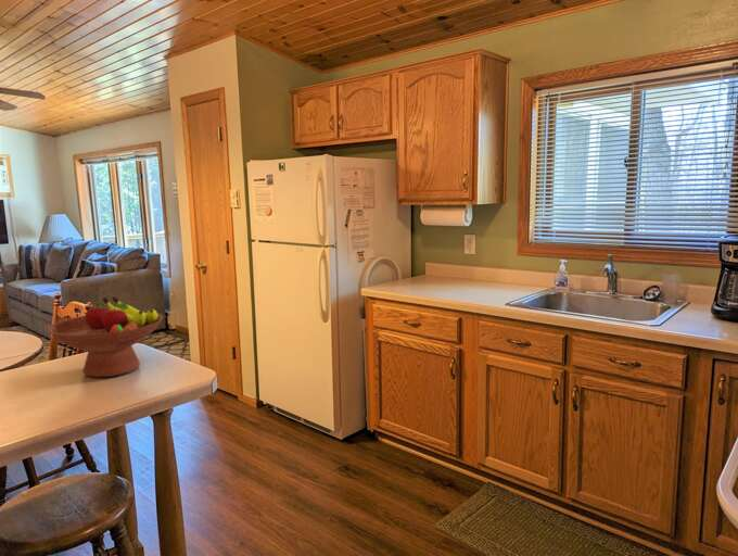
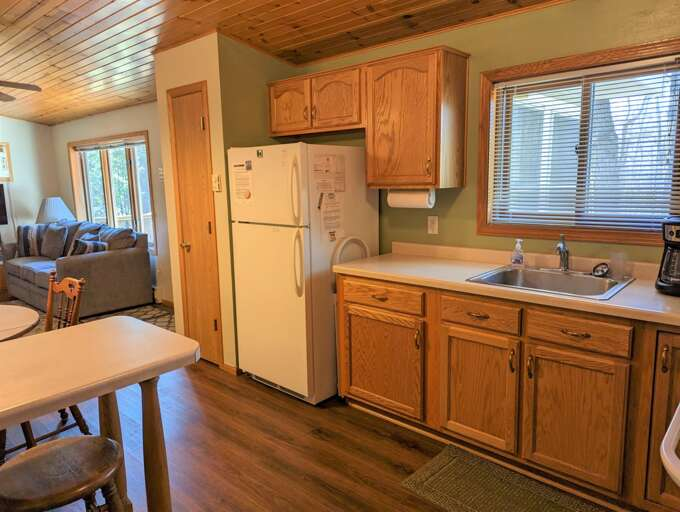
- fruit bowl (109, 337)
